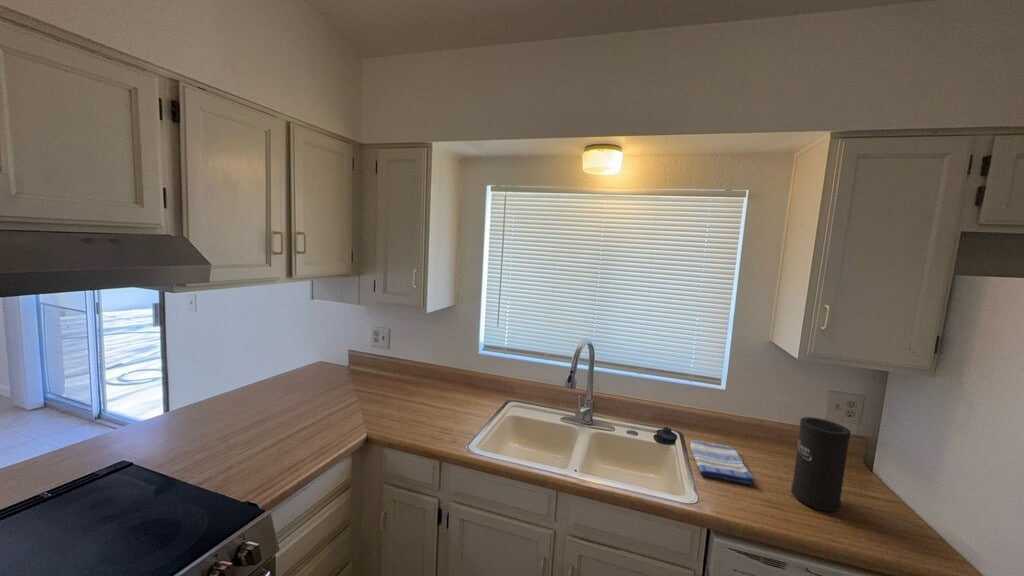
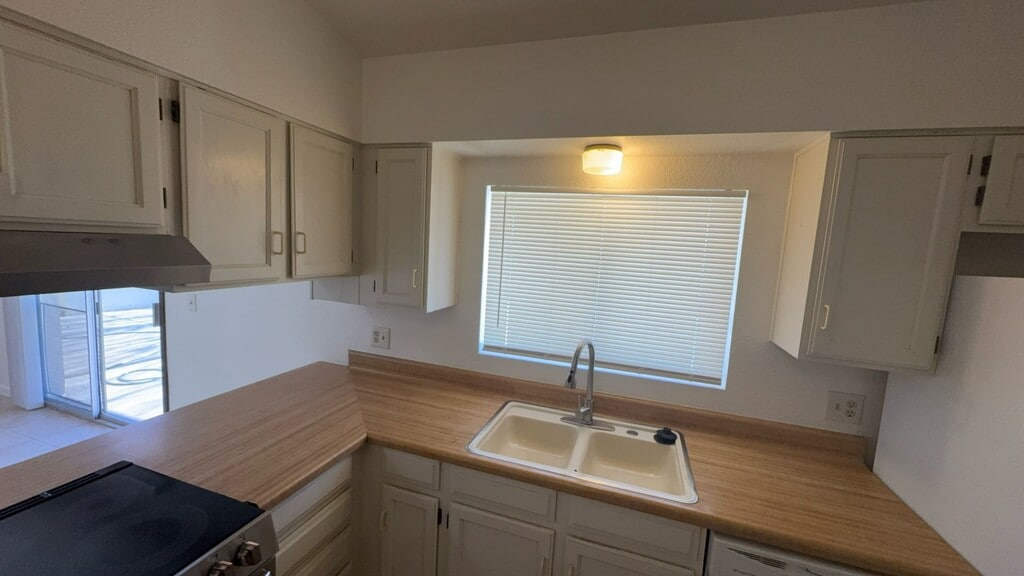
- dish towel (719, 459)
- speaker (819, 462)
